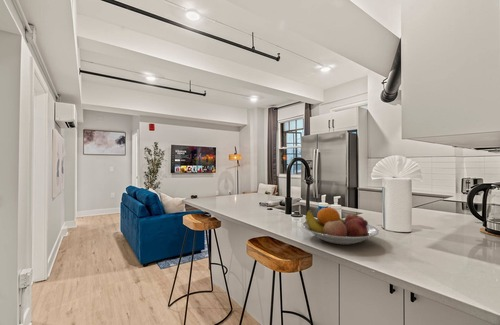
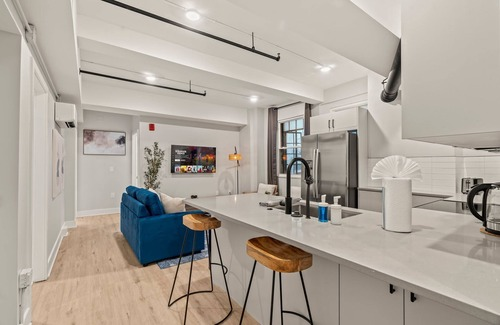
- fruit bowl (338, 223)
